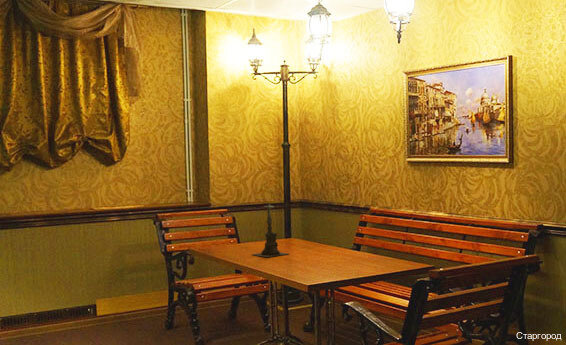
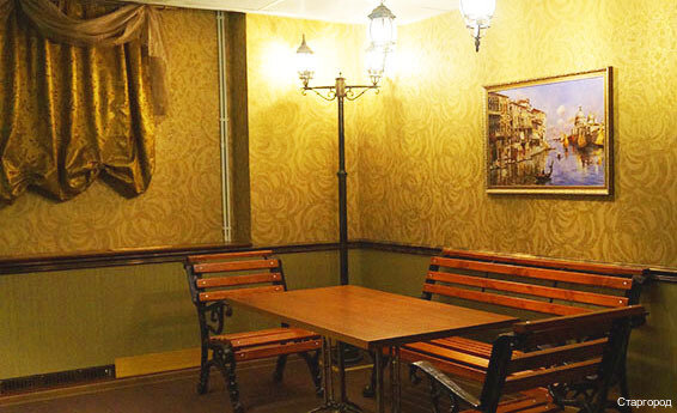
- candle holder (269, 226)
